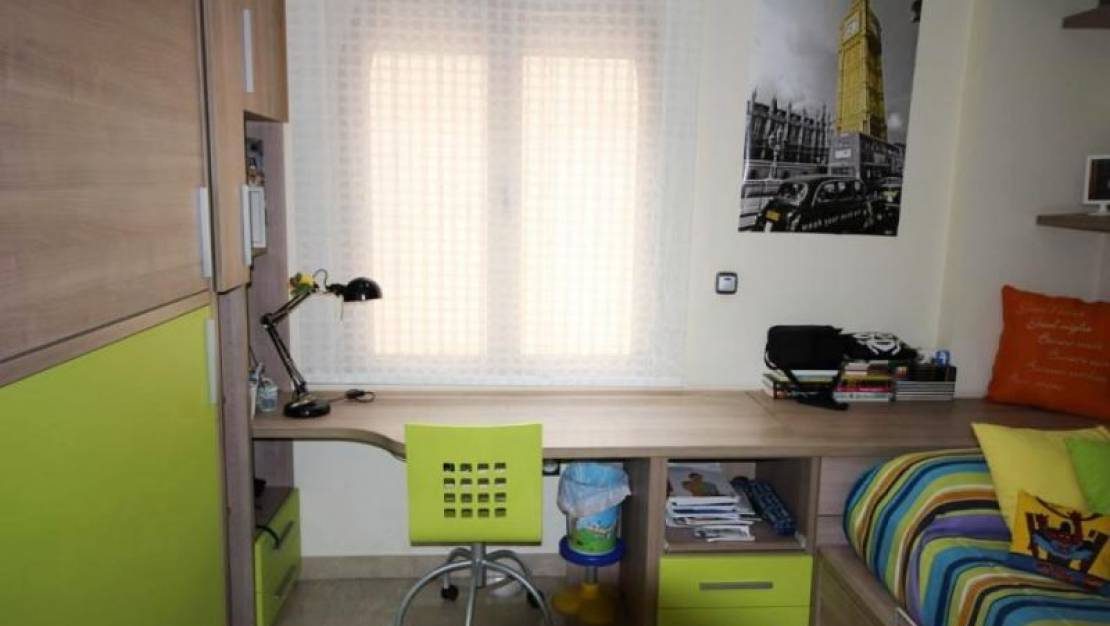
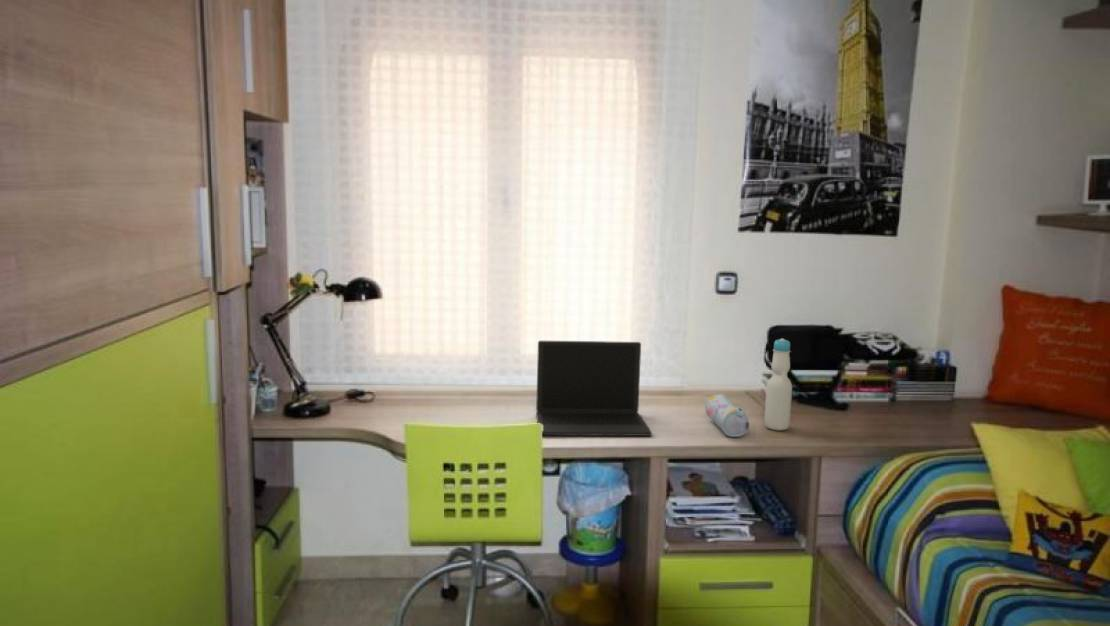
+ laptop (592, 386)
+ bottle (779, 383)
+ pencil case (726, 414)
